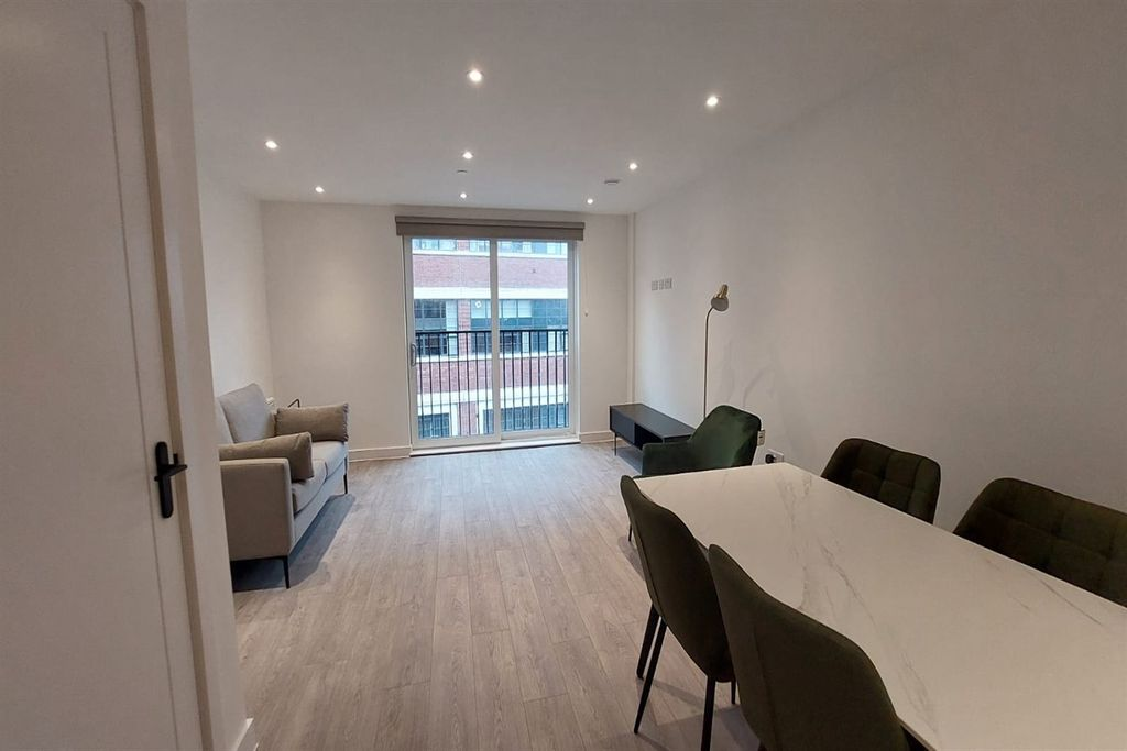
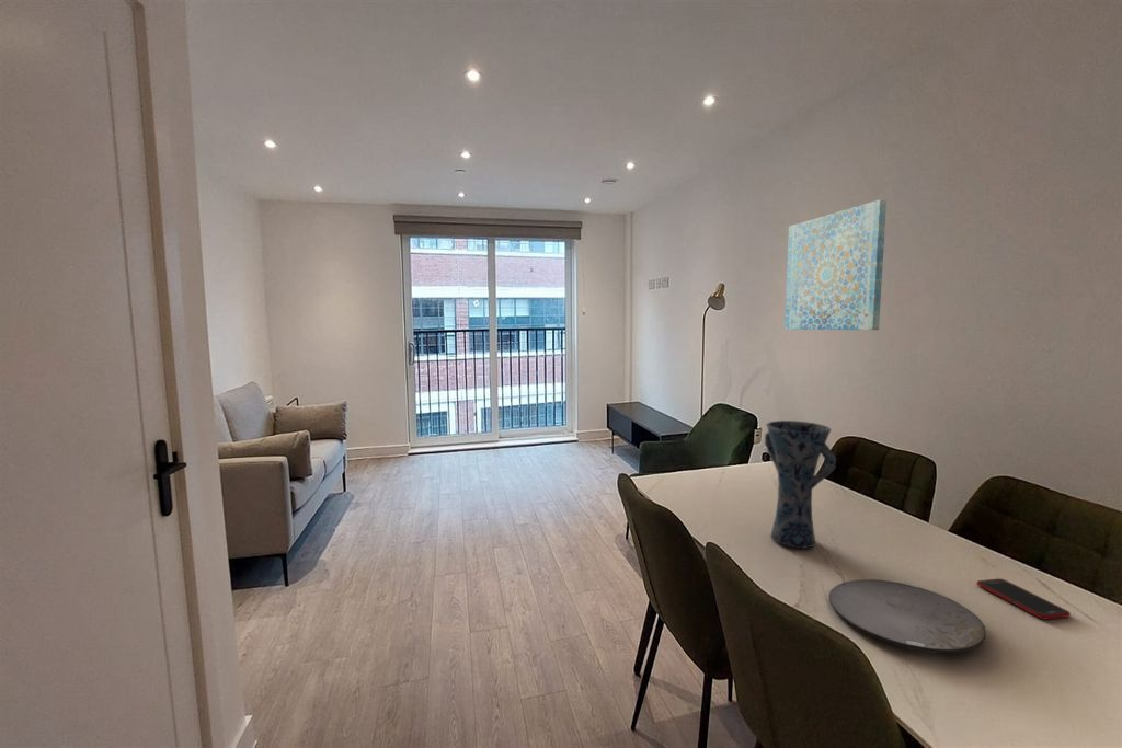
+ vase (794, 484)
+ plate (901, 611)
+ cell phone (1020, 597)
+ wall art (828, 273)
